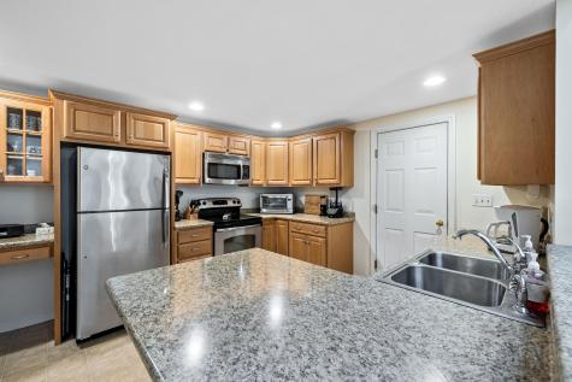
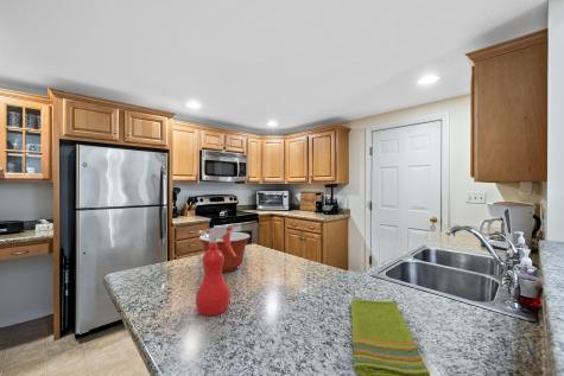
+ dish towel (380, 329)
+ mixing bowl (224, 251)
+ spray bottle (216, 267)
